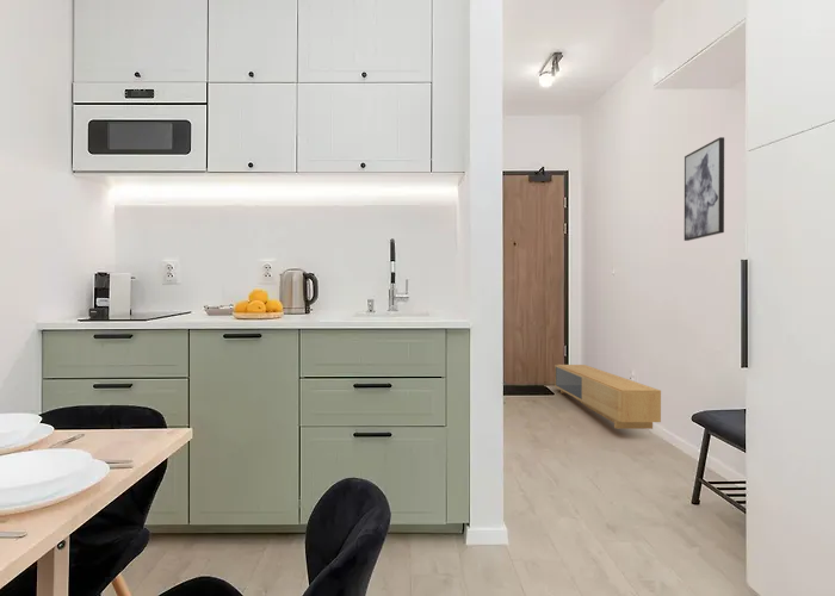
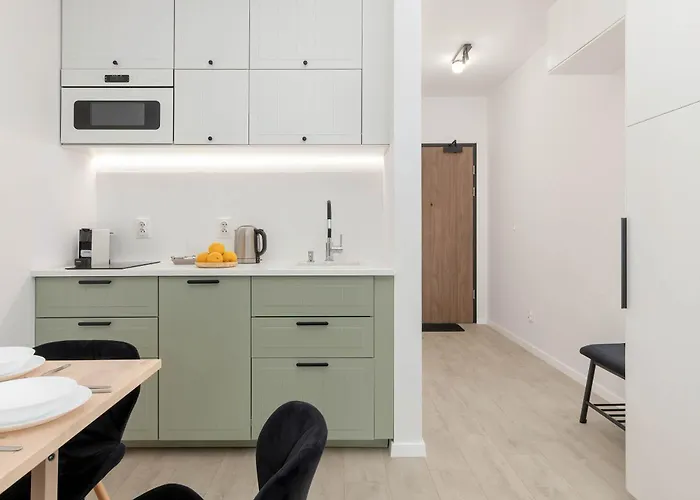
- wall art (703, 192)
- media console (598, 392)
